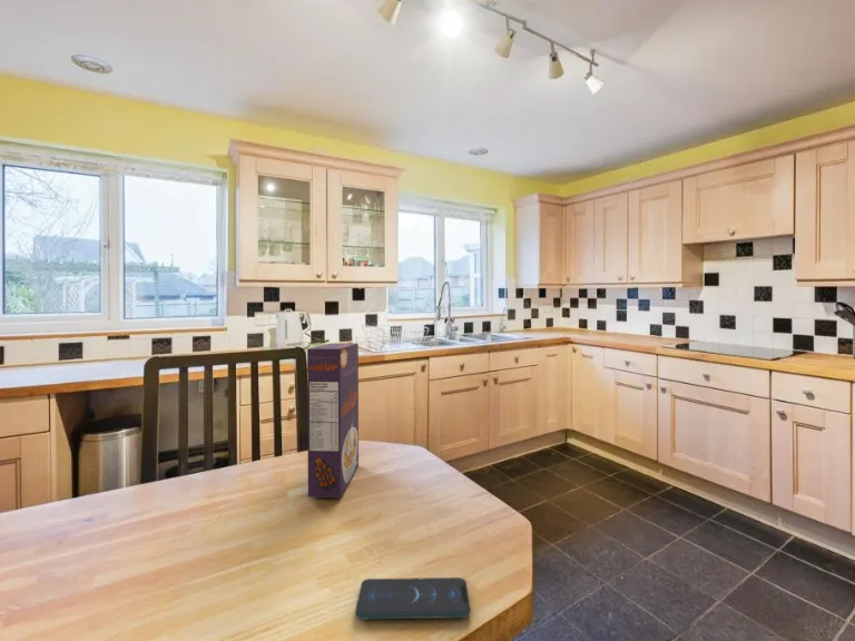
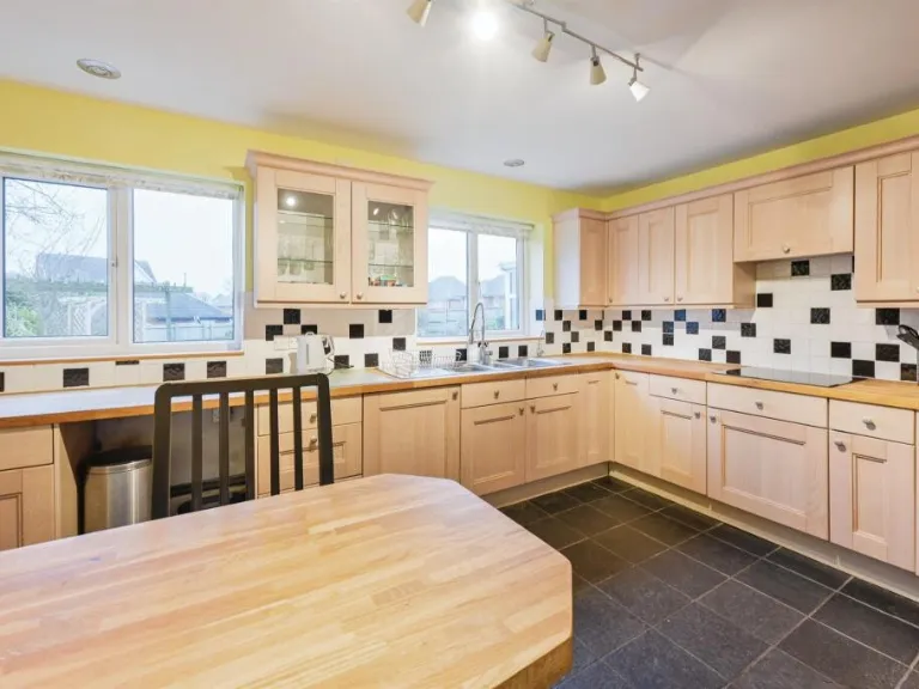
- smartphone (413, 598)
- cereal box (335, 413)
